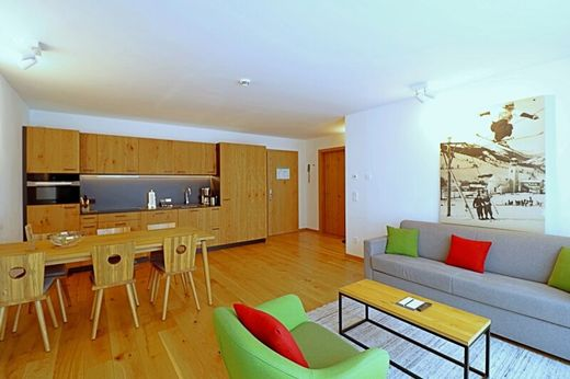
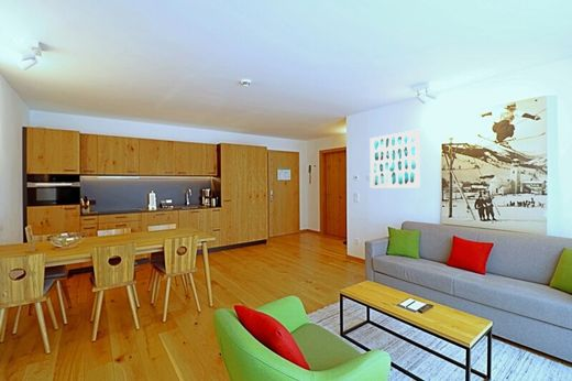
+ wall art (393, 161)
